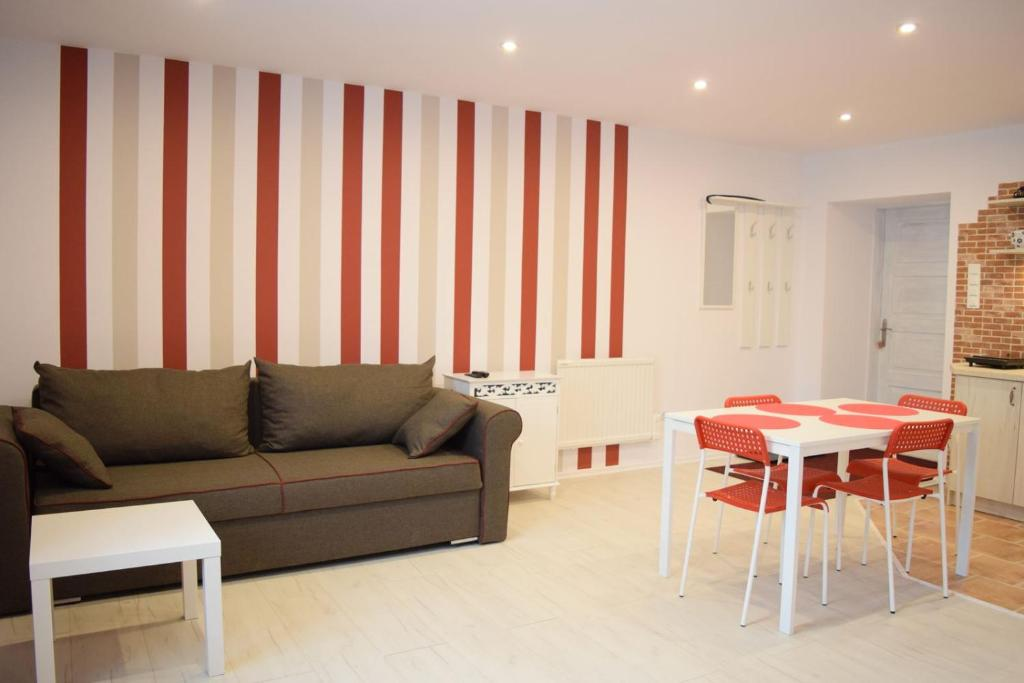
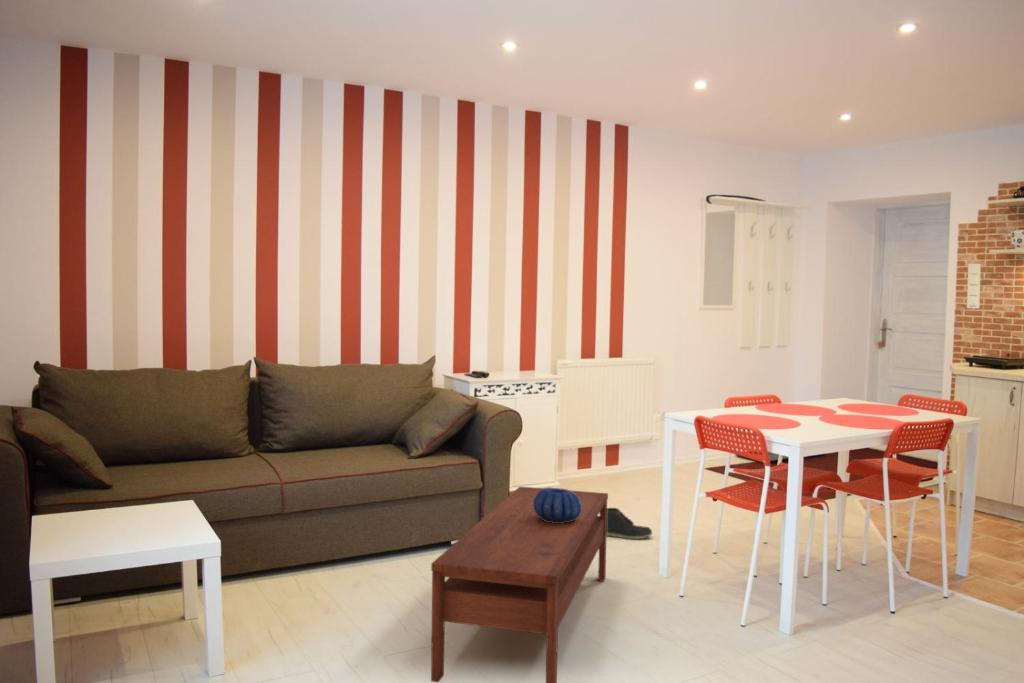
+ decorative bowl (557, 503)
+ coffee table (533, 572)
+ sneaker (626, 522)
